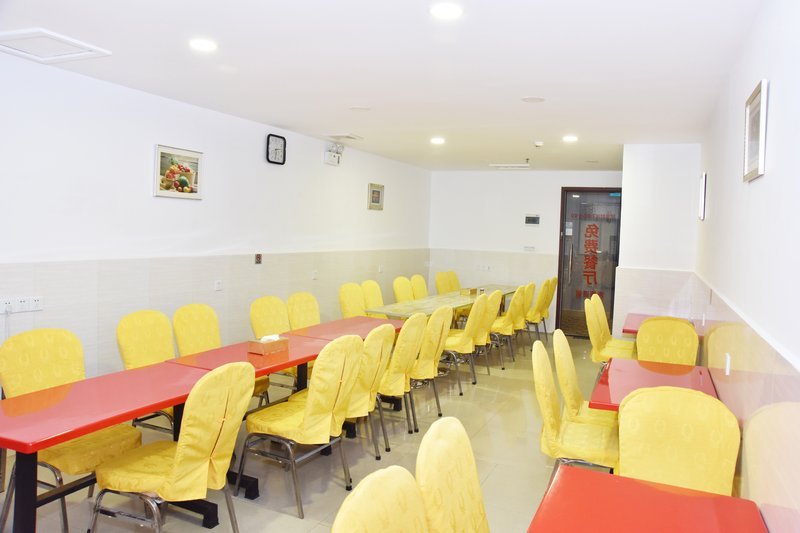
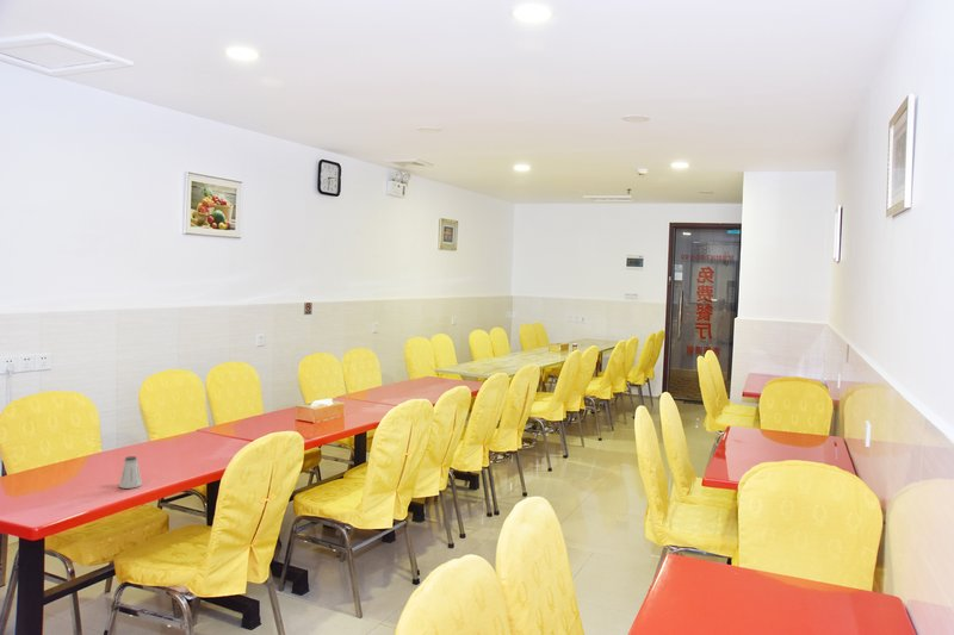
+ saltshaker (130, 471)
